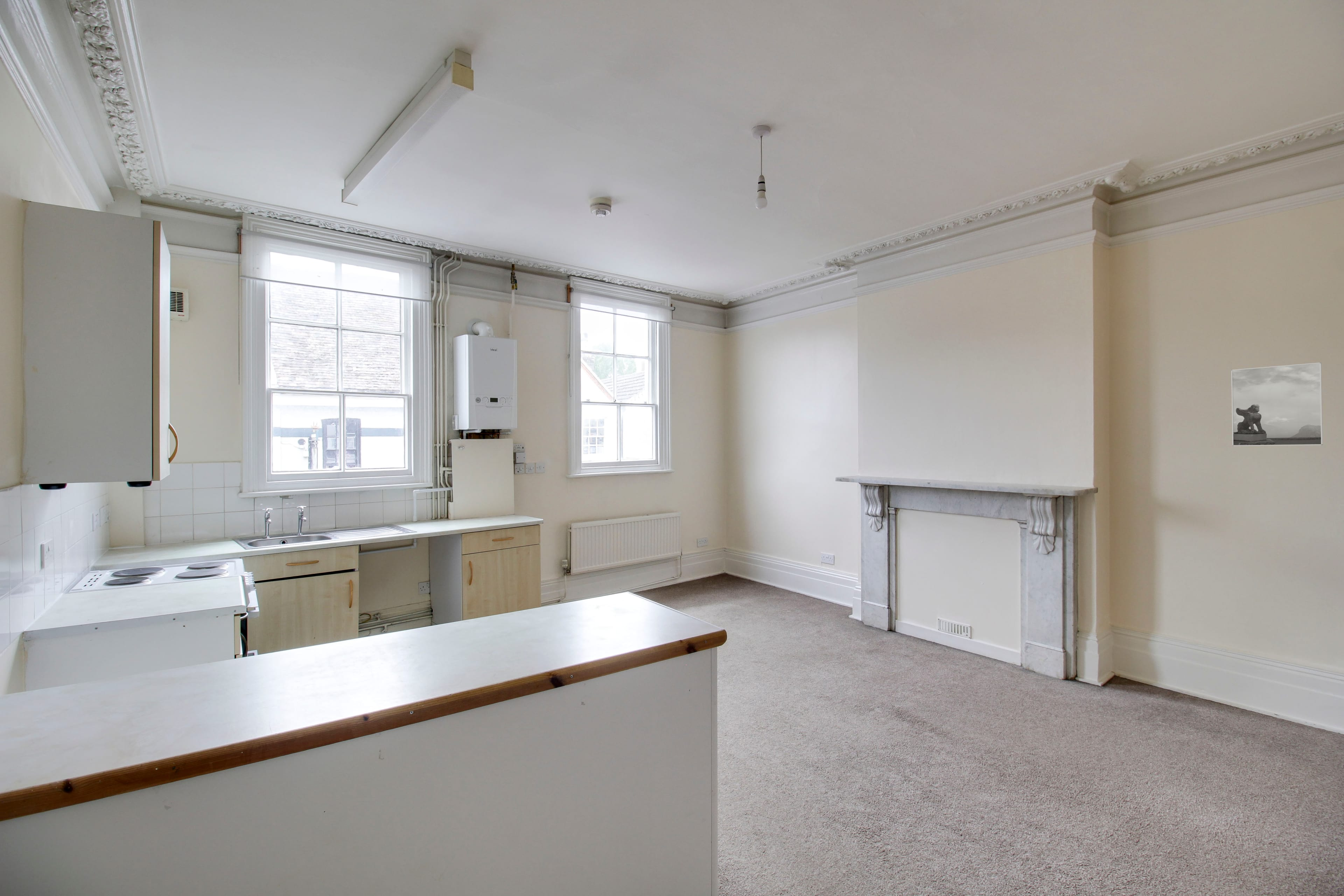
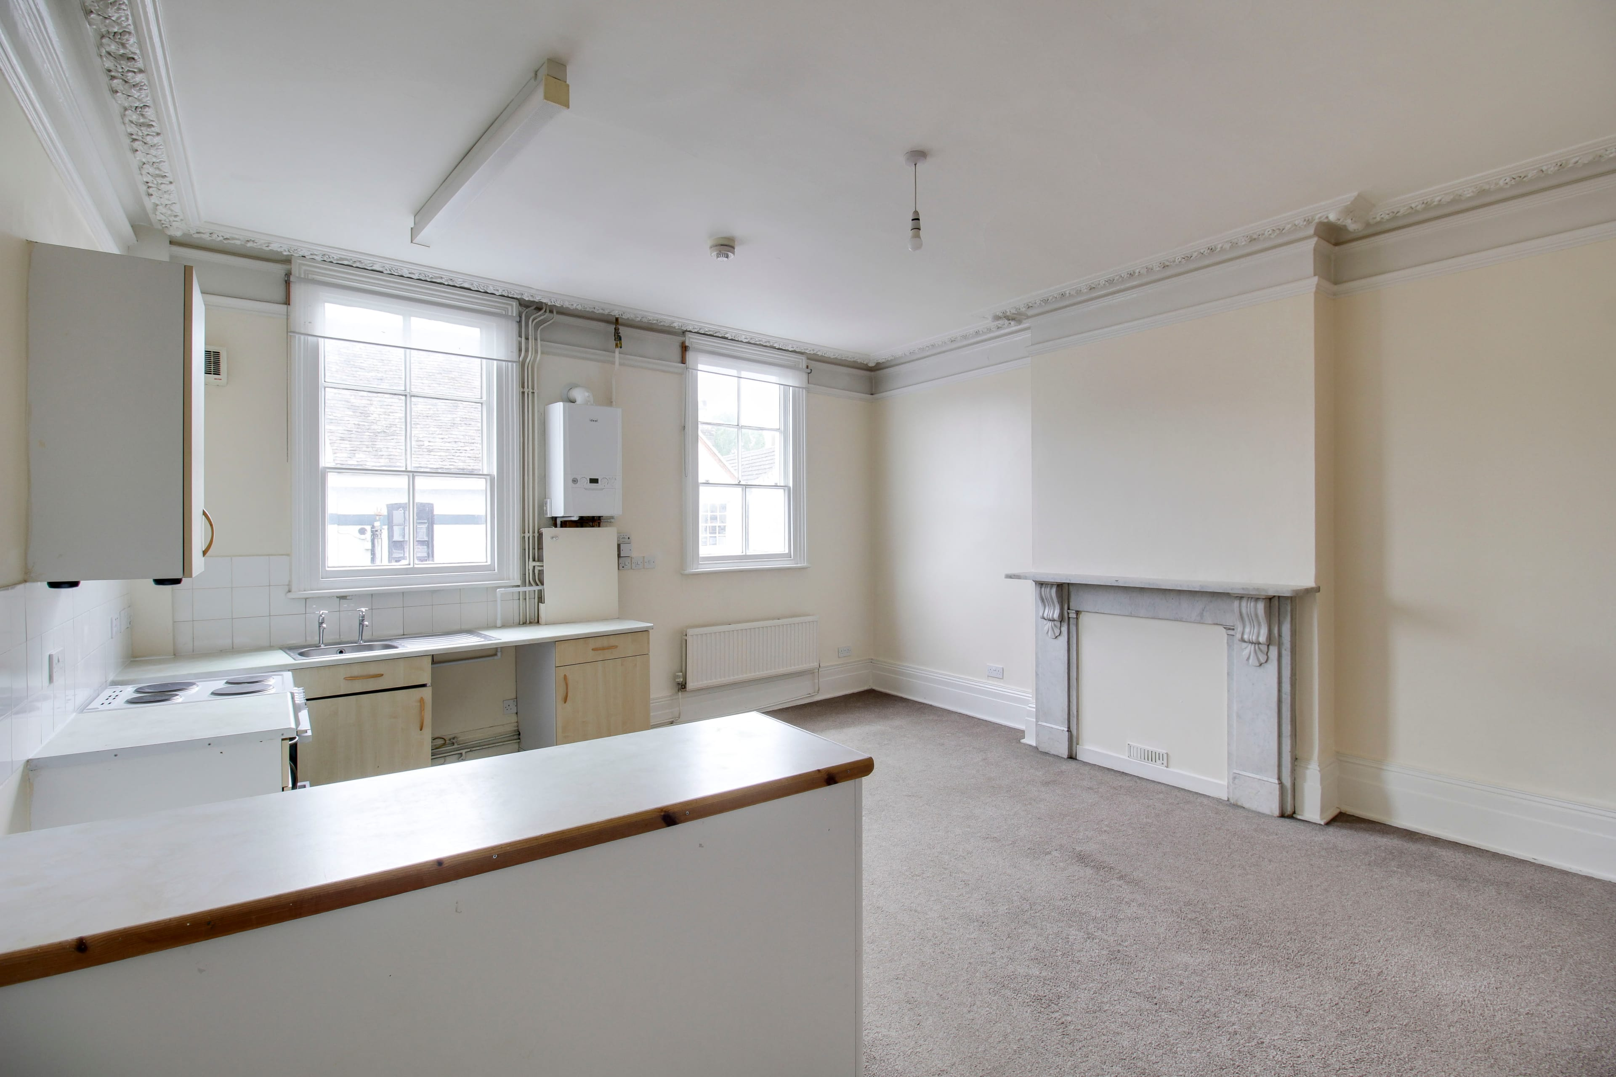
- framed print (1275, 406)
